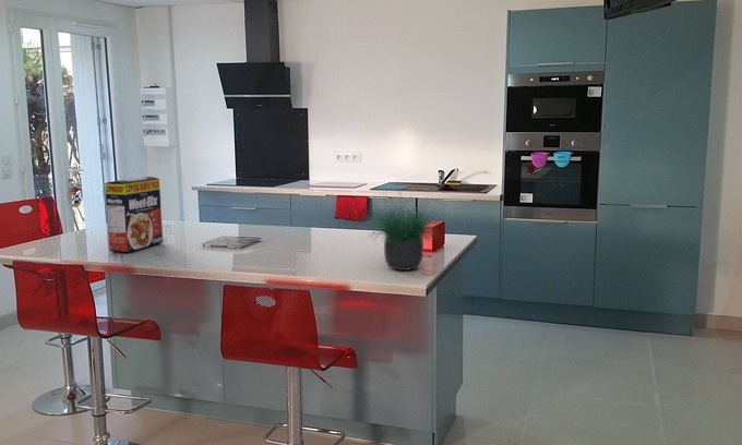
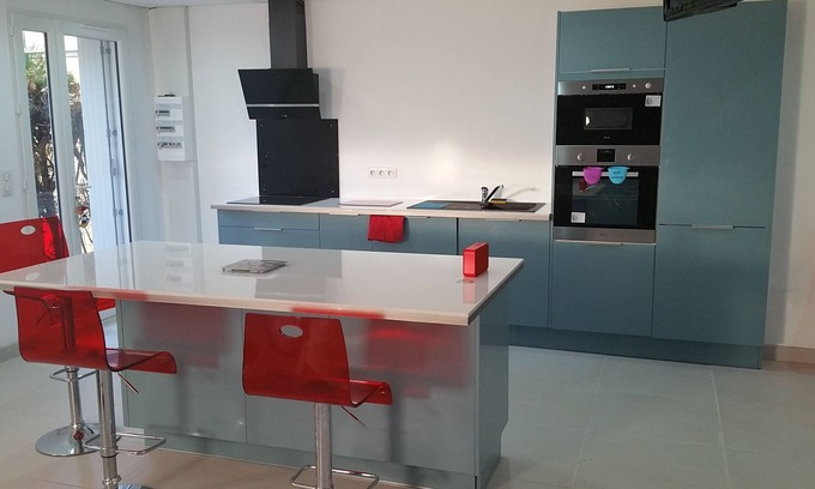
- potted plant (404, 224)
- cereal box (134, 213)
